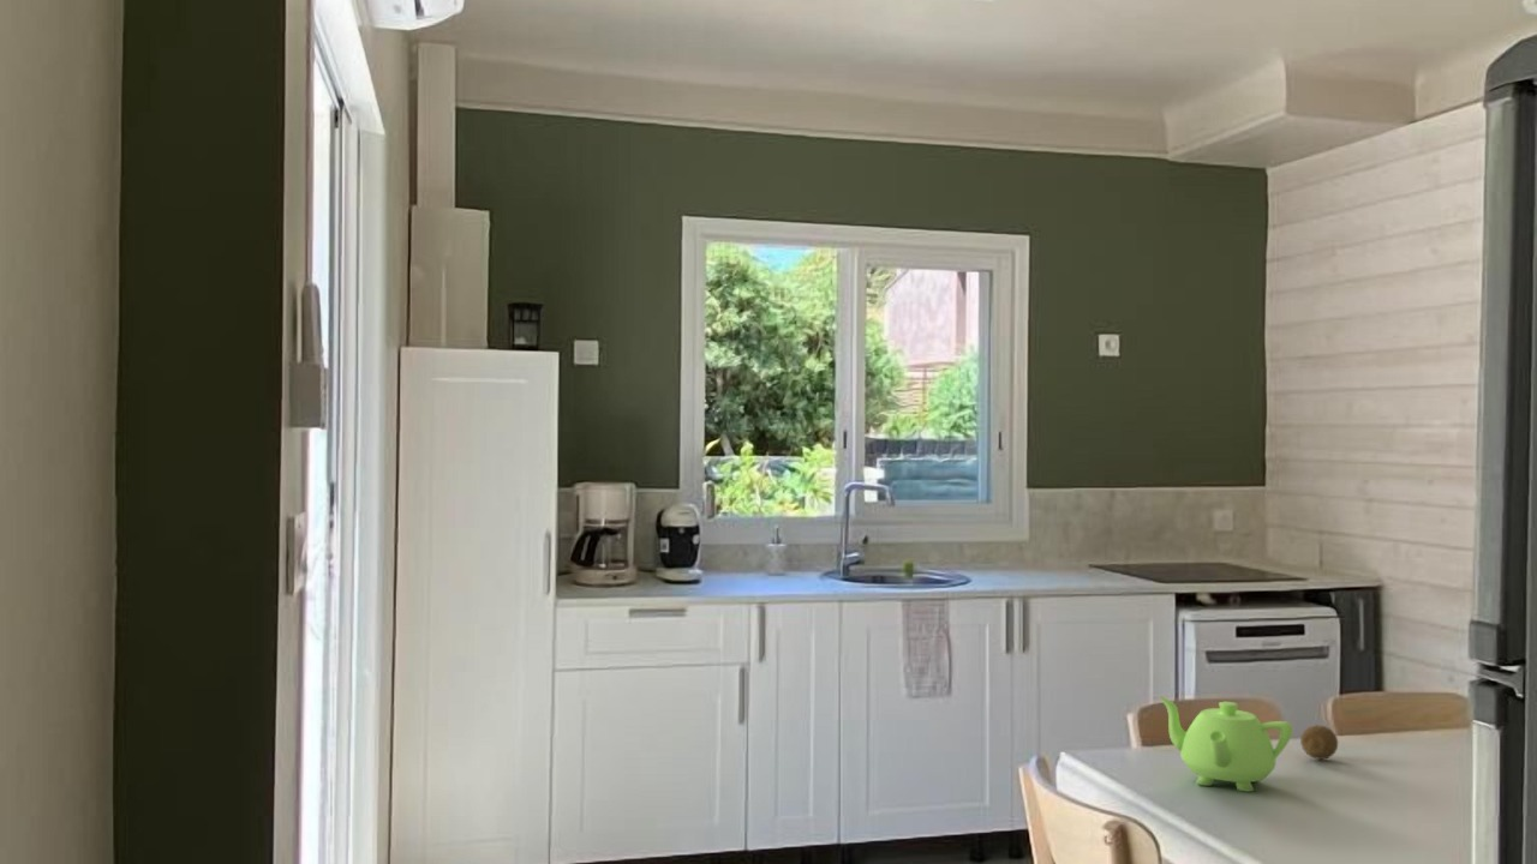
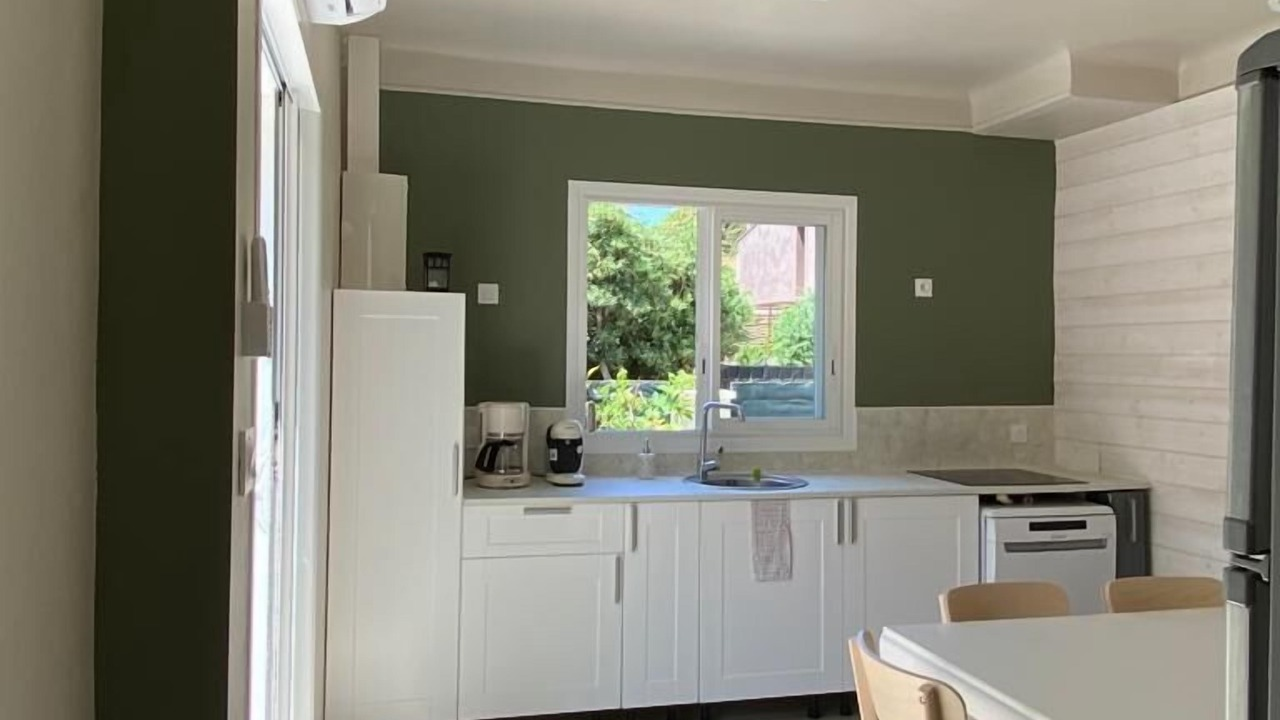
- teapot (1221, 744)
- fruit (1318, 742)
